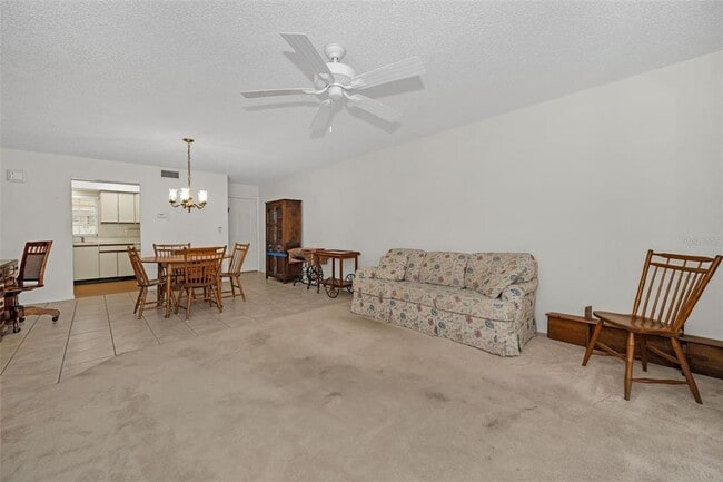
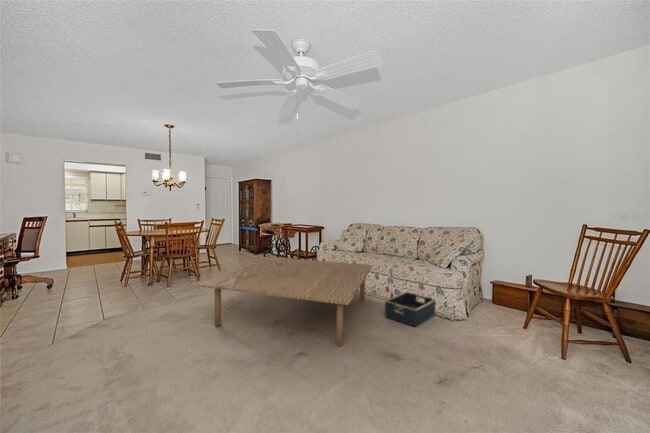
+ basket (410, 308)
+ coffee table (298, 291)
